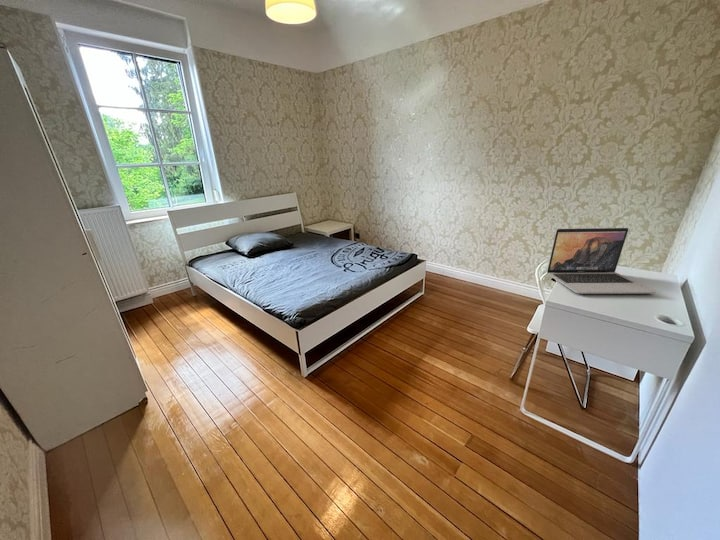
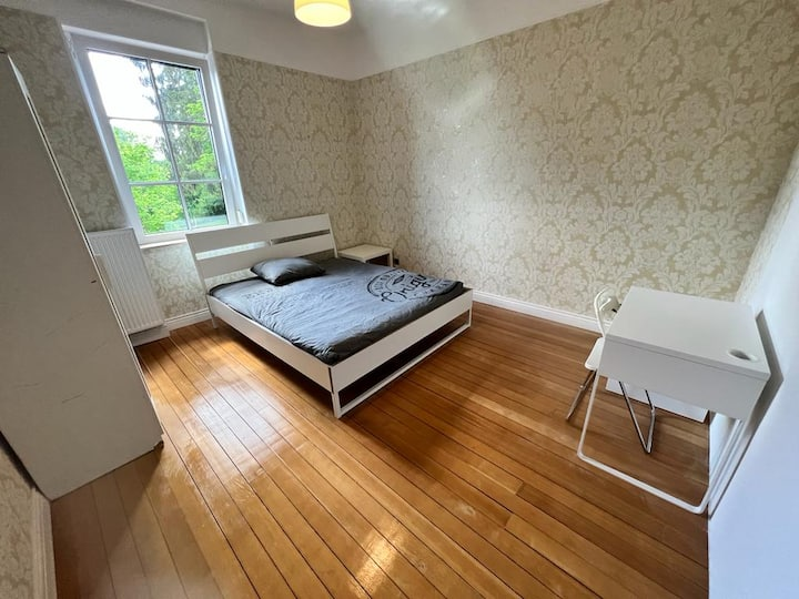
- laptop (603, 259)
